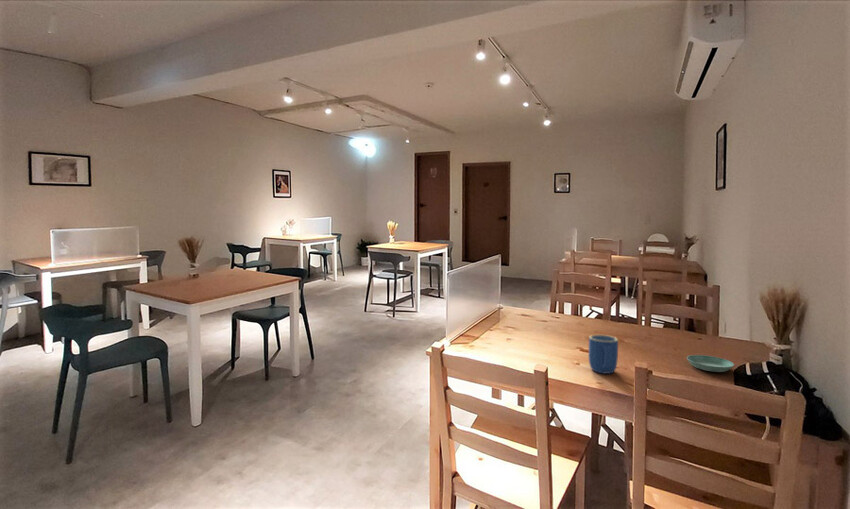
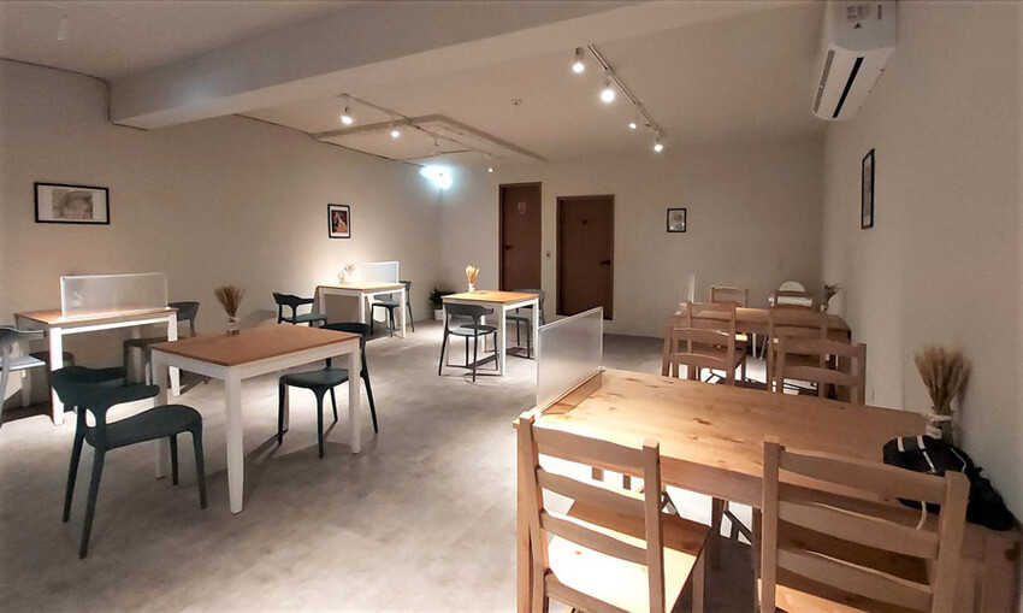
- saucer (709, 364)
- mug (603, 355)
